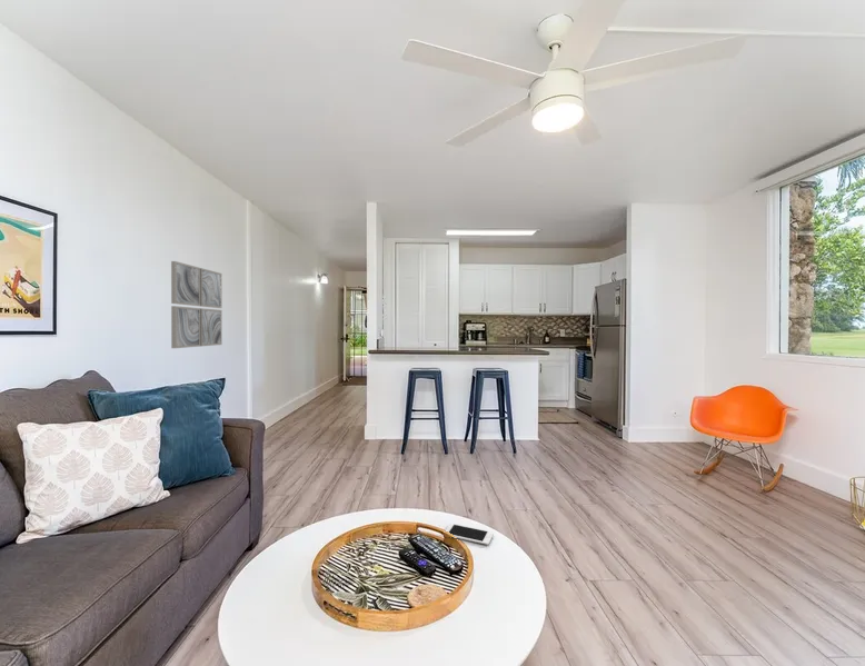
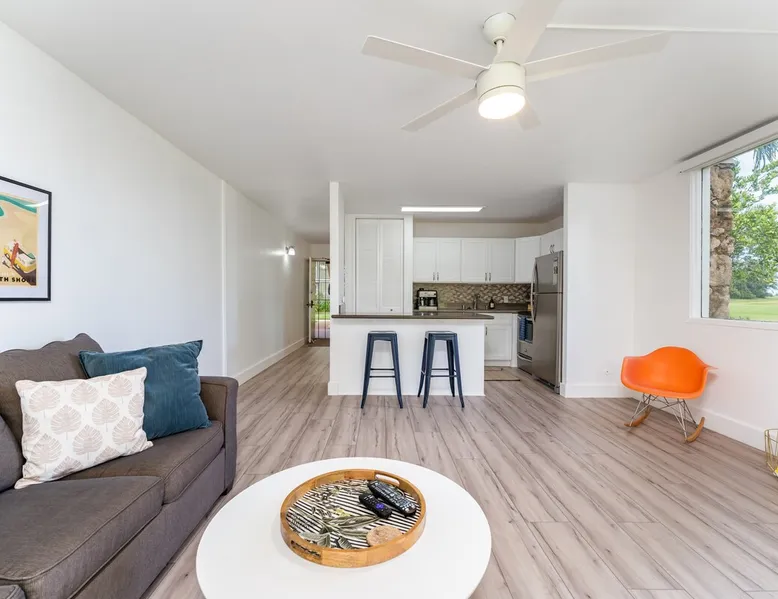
- cell phone (468, 534)
- wall art (199, 308)
